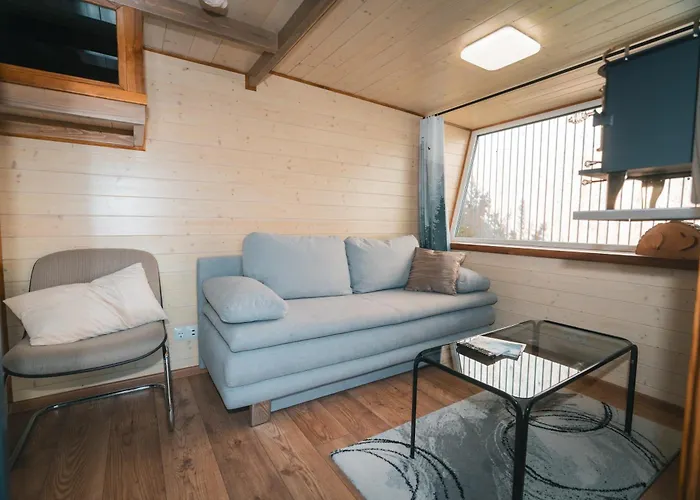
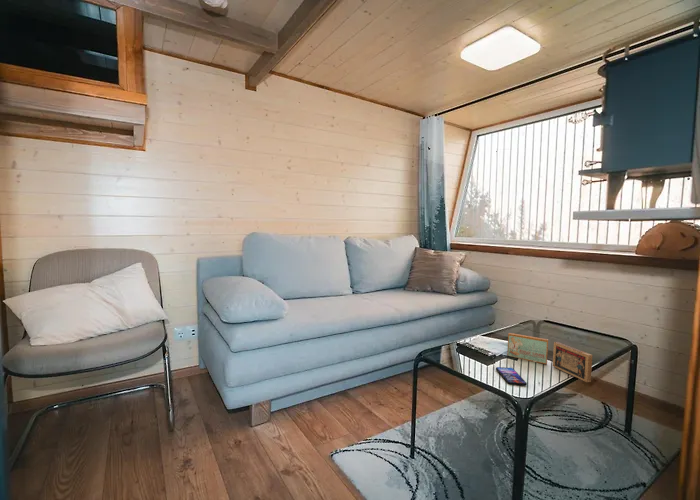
+ board game (546, 354)
+ smartphone (510, 375)
